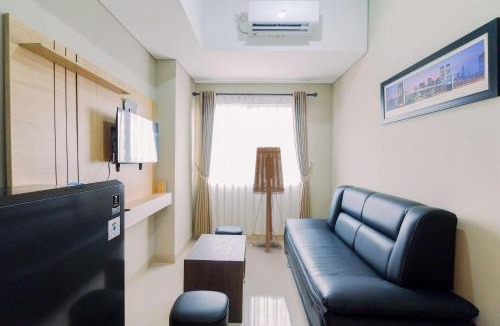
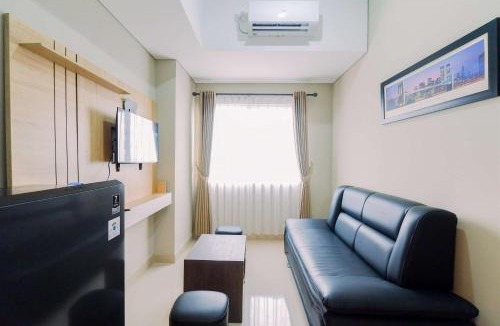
- floor lamp (268, 196)
